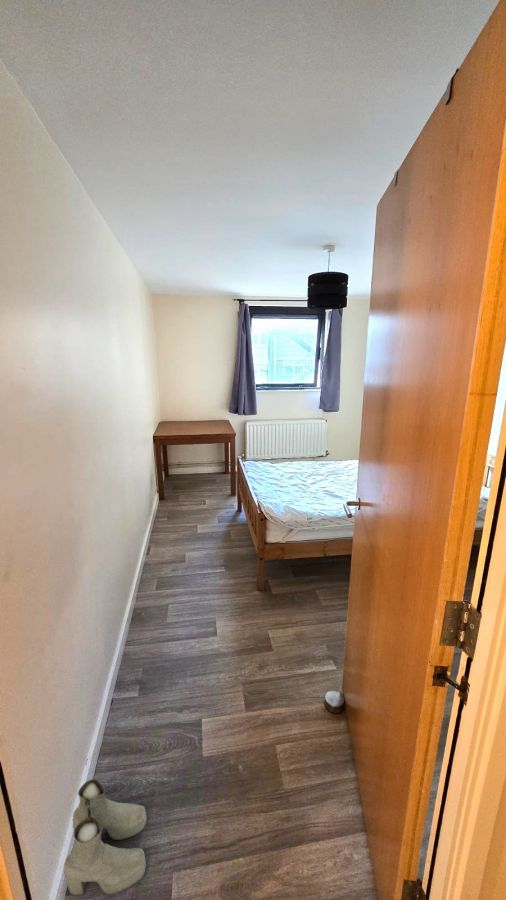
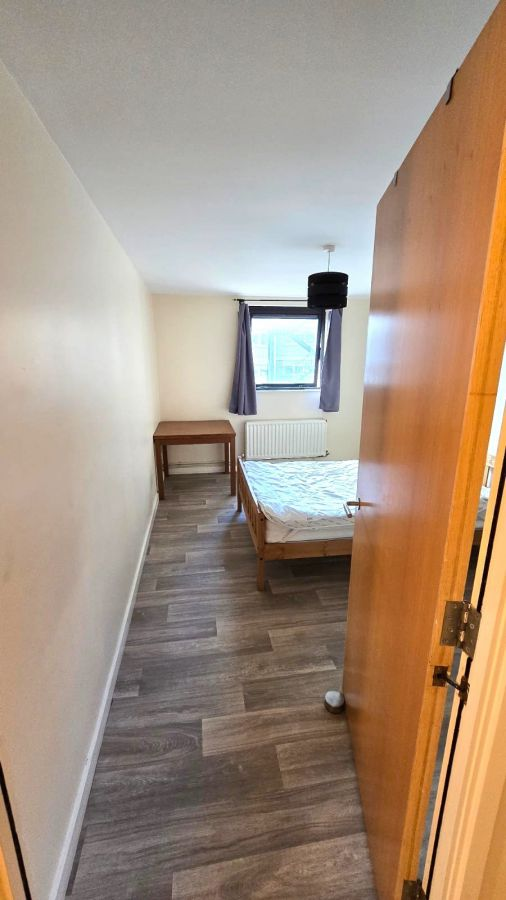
- boots (106, 829)
